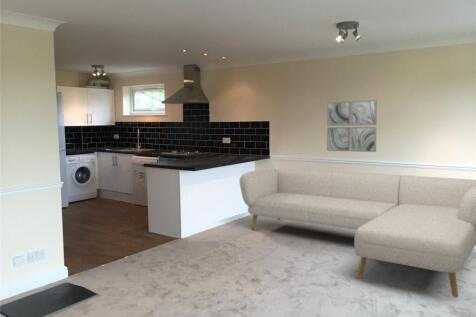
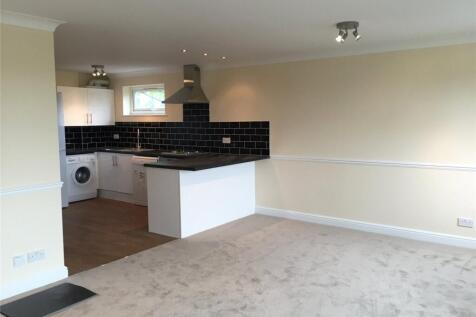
- sofa (339, 213)
- wall art (350, 125)
